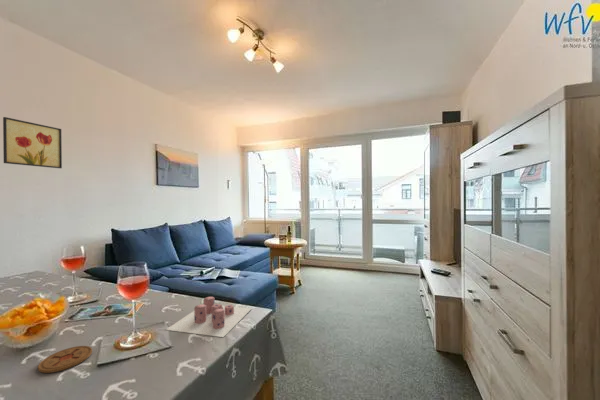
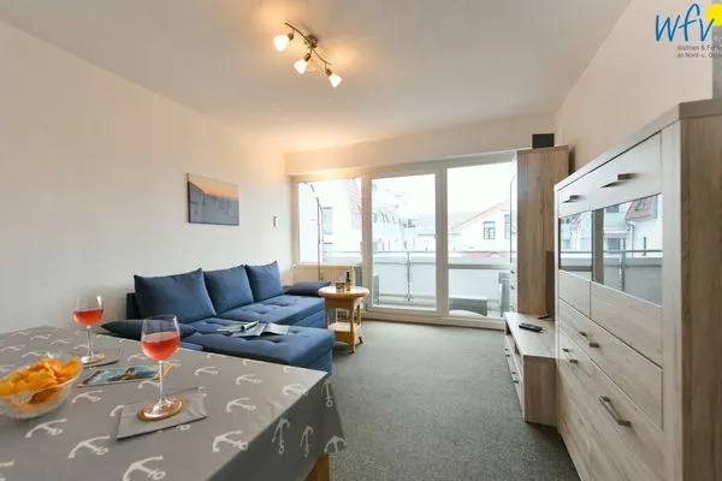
- coaster (66, 358)
- candle (212, 311)
- wall art (34, 144)
